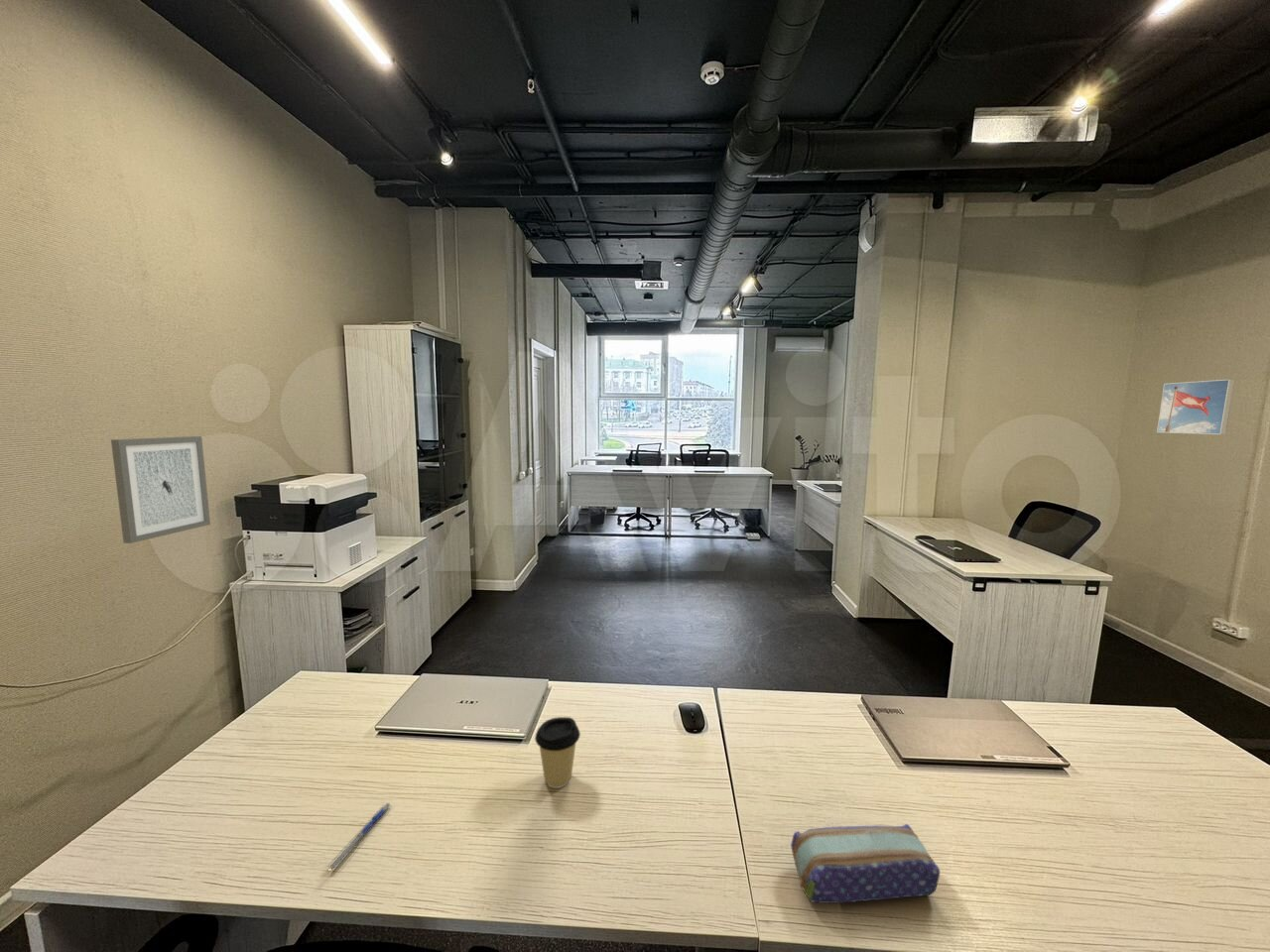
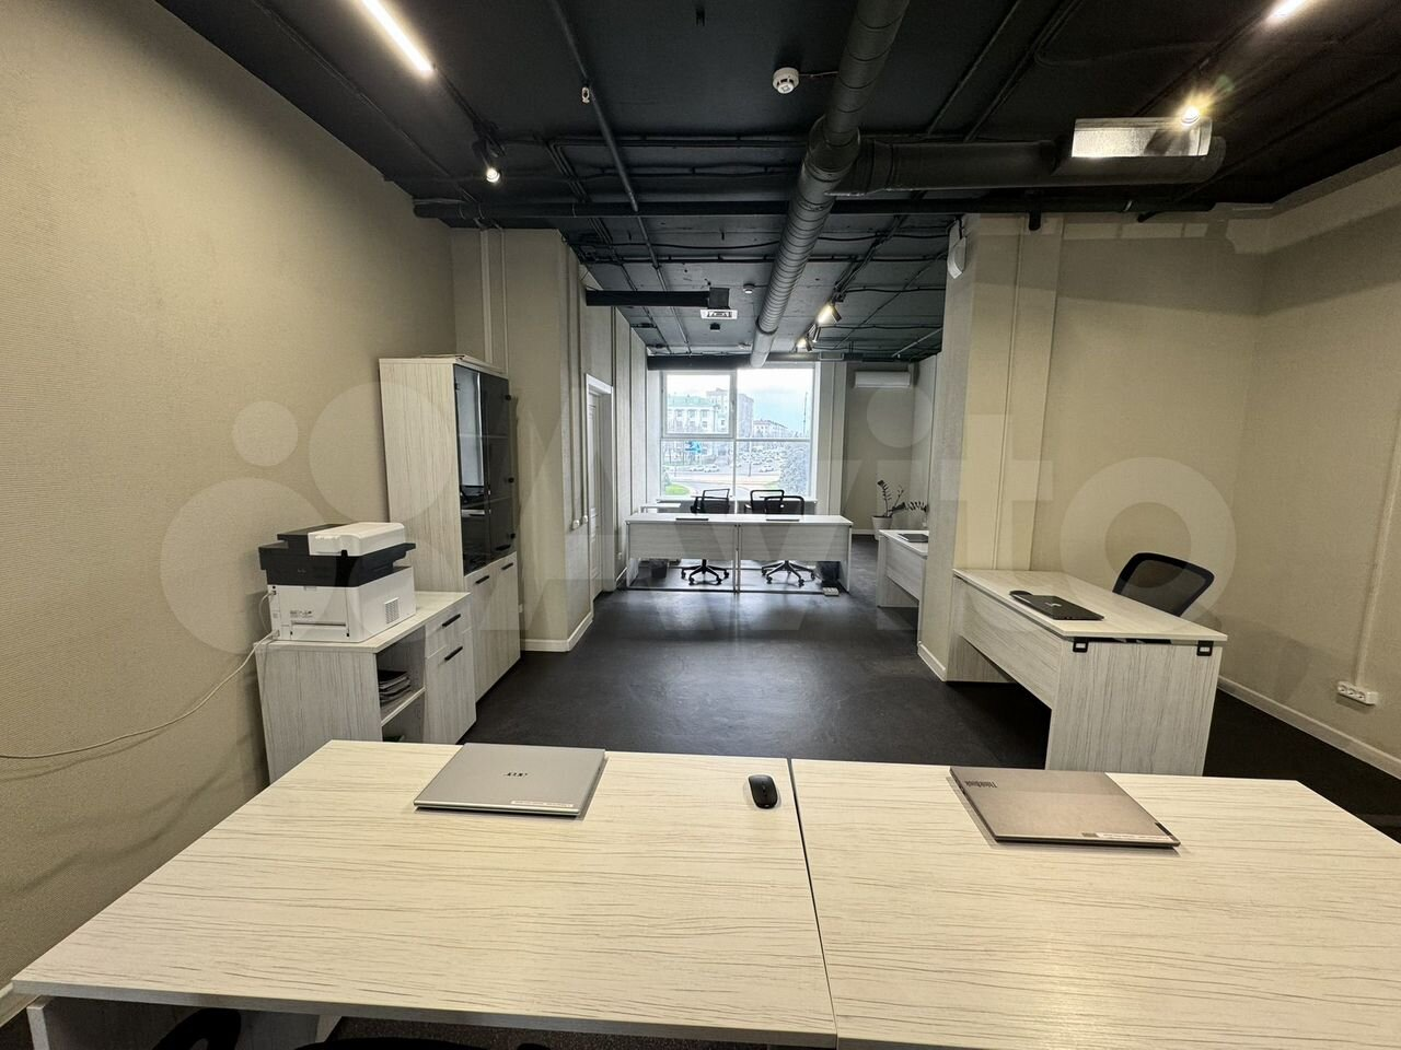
- coffee cup (558, 753)
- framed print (1193, 408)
- pen (361, 833)
- pencil case (861, 860)
- wall art (165, 486)
